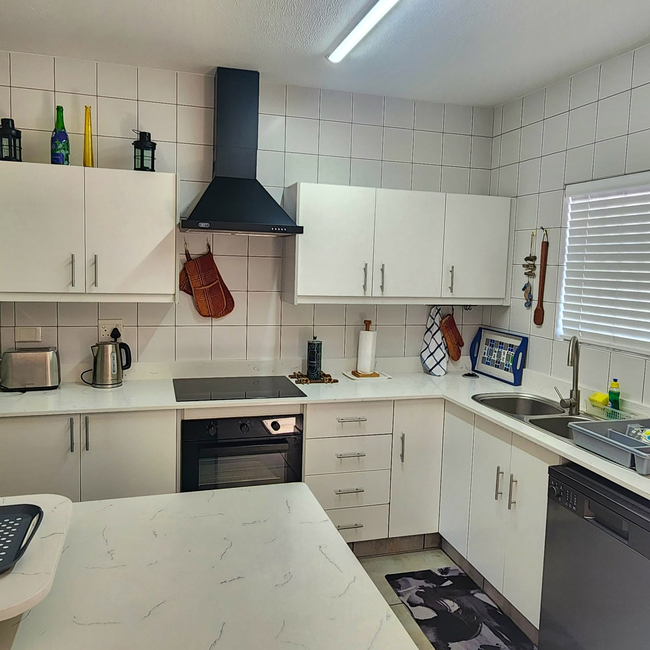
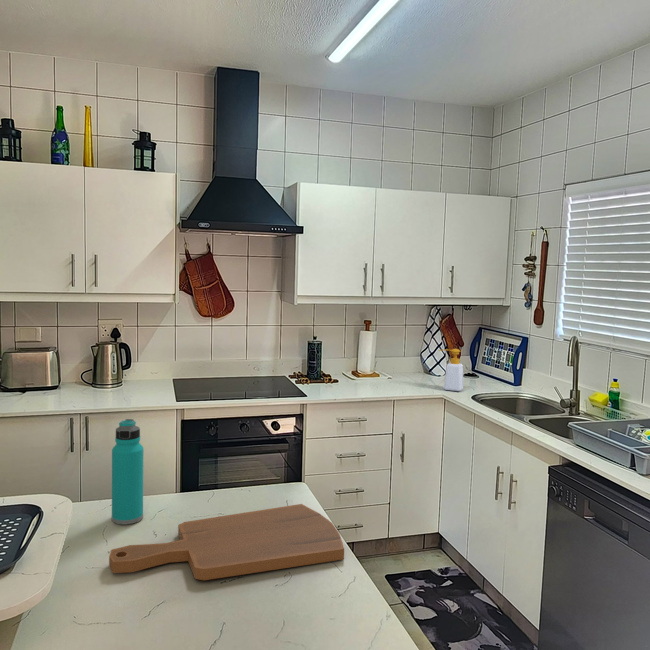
+ soap bottle (450, 368)
+ cutting board (246, 540)
+ water bottle (127, 469)
